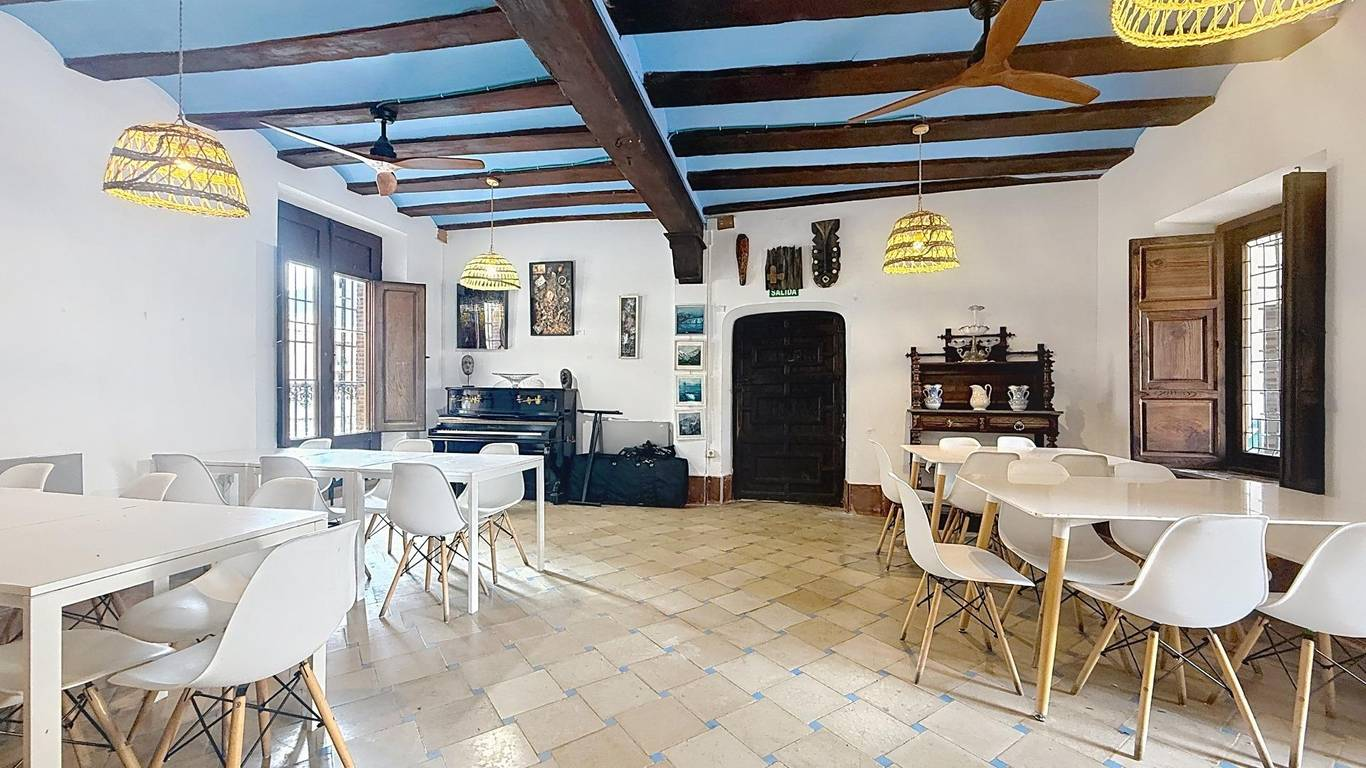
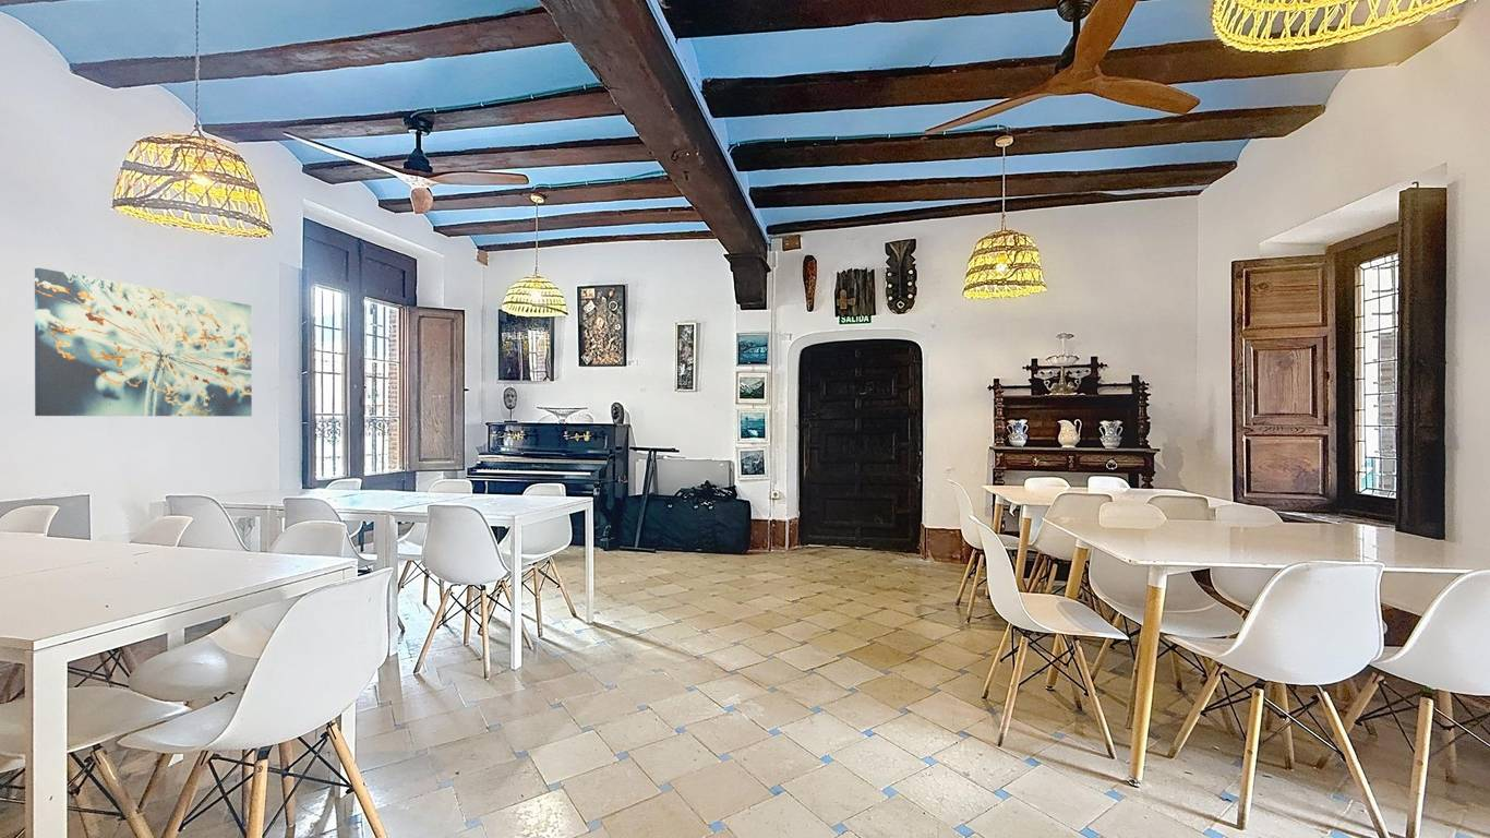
+ wall art (158, 352)
